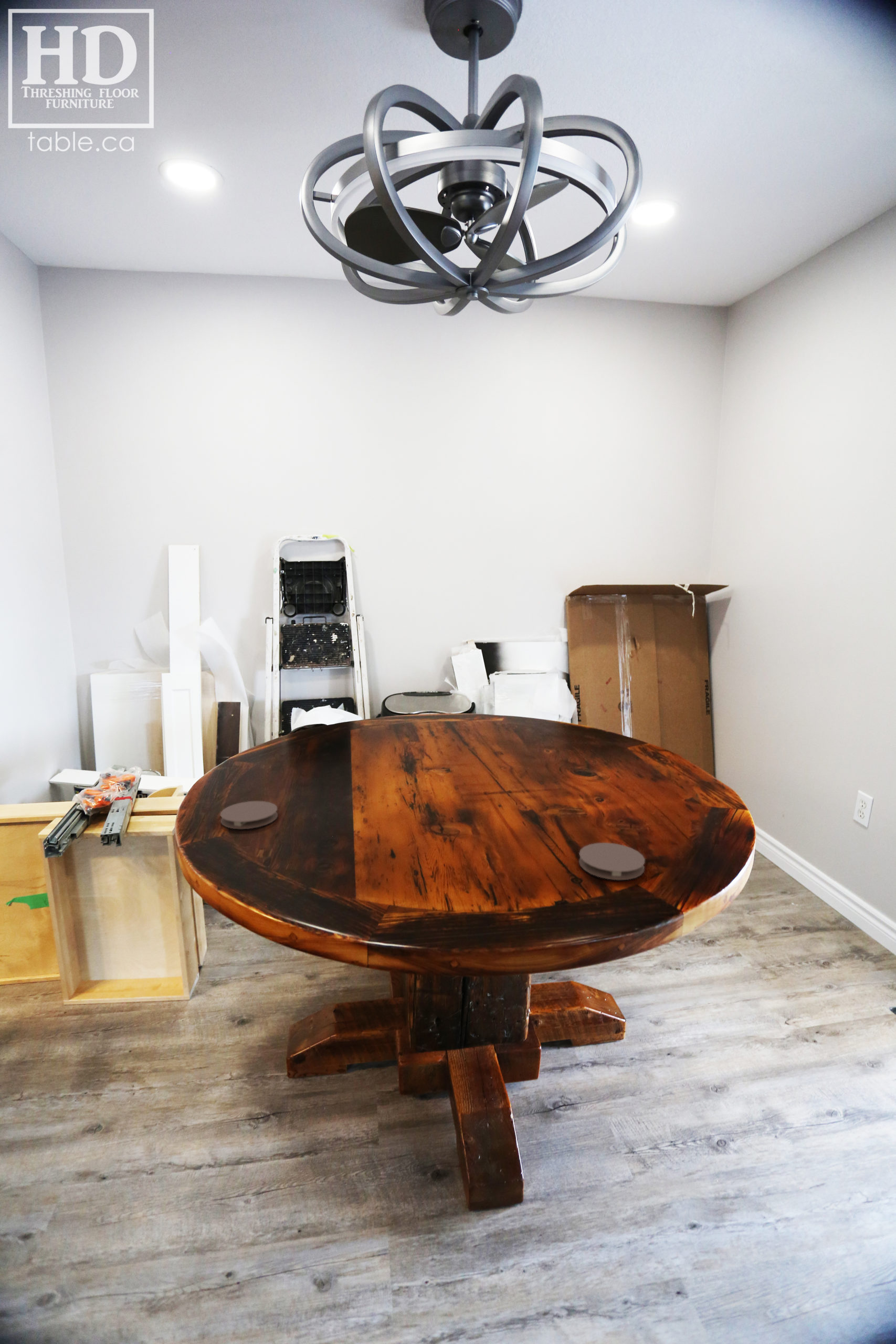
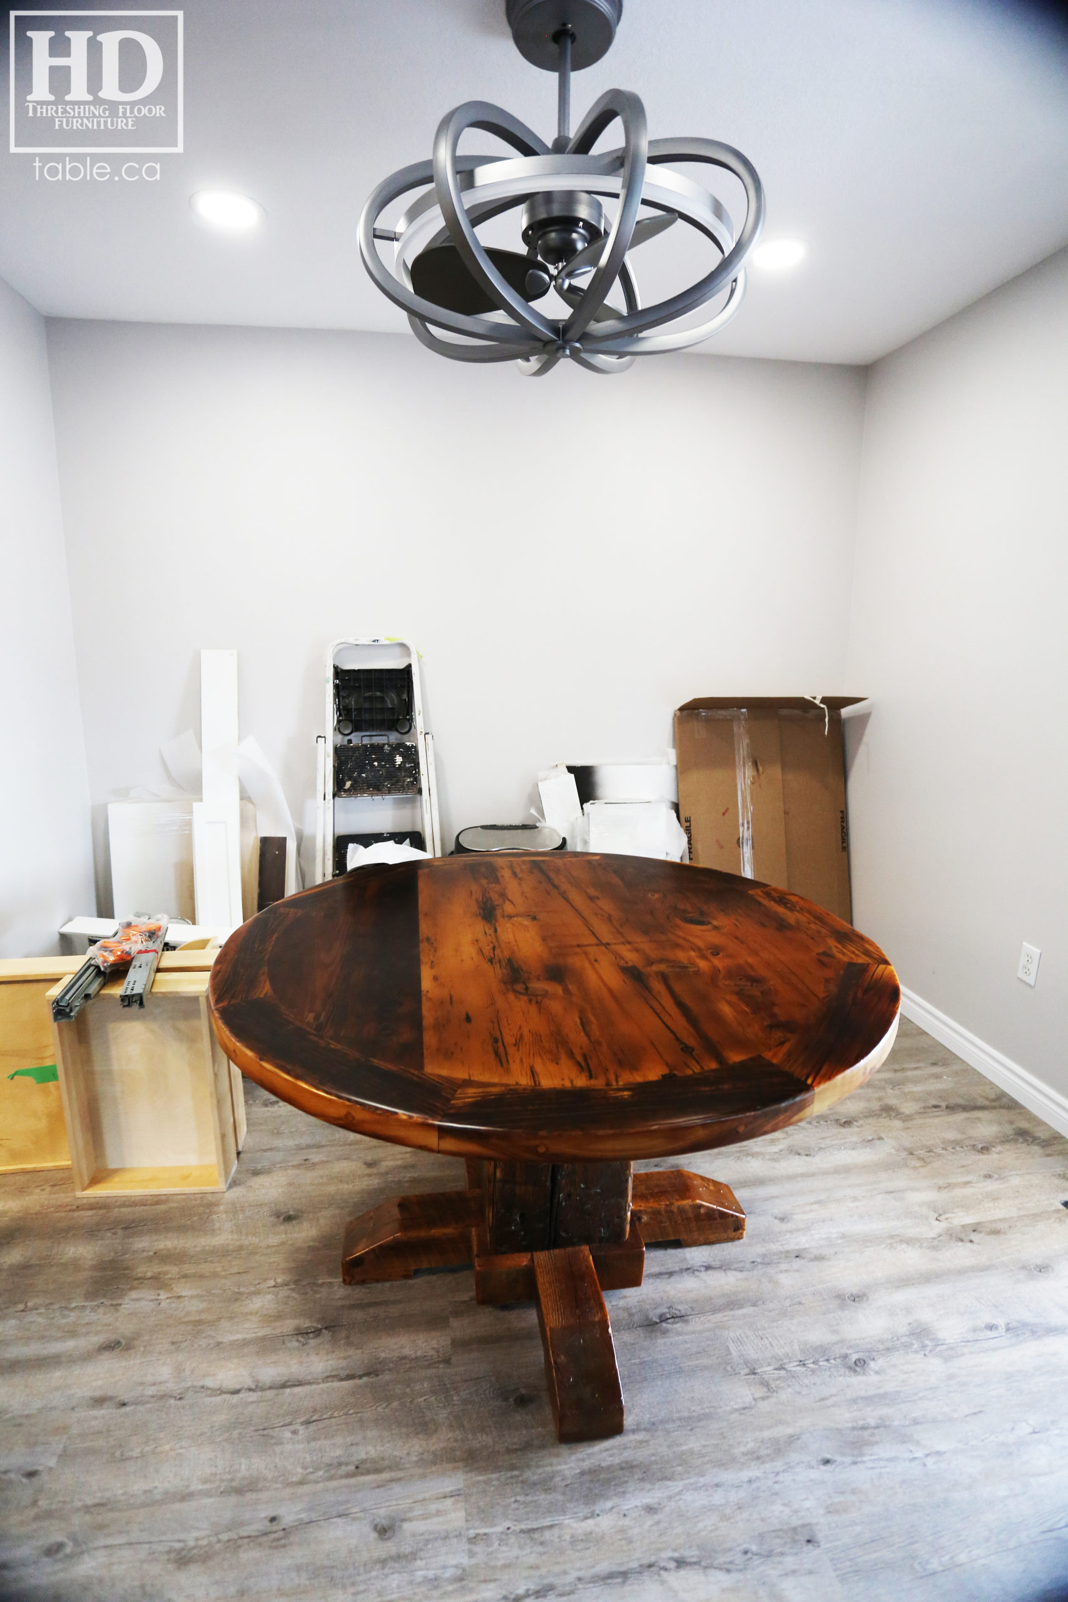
- coaster (249, 814)
- coaster (612, 860)
